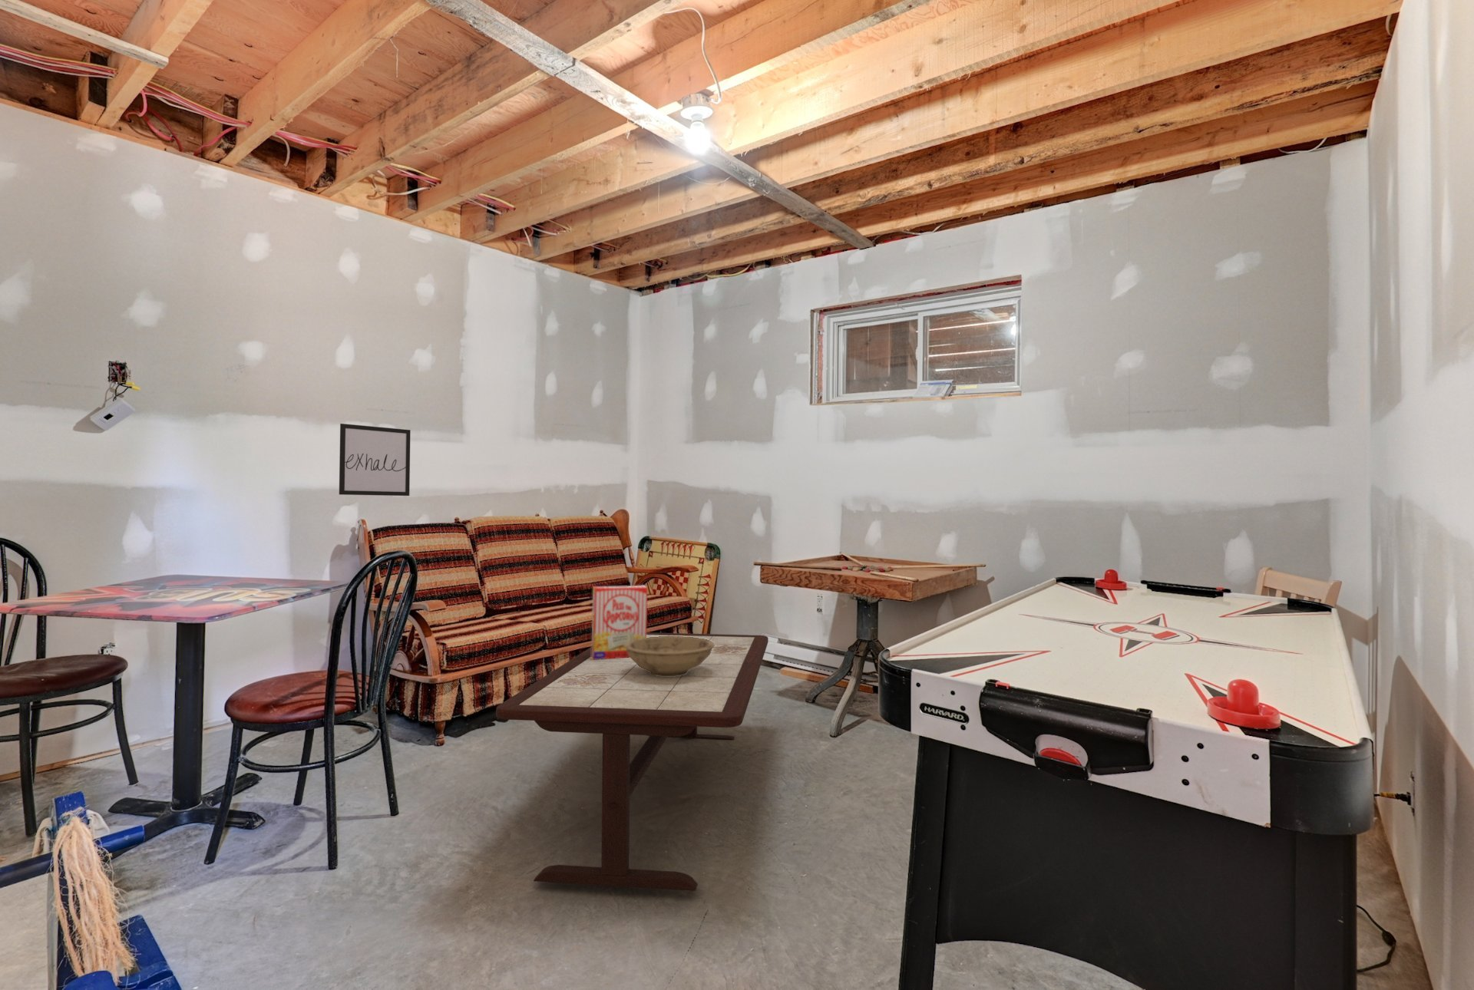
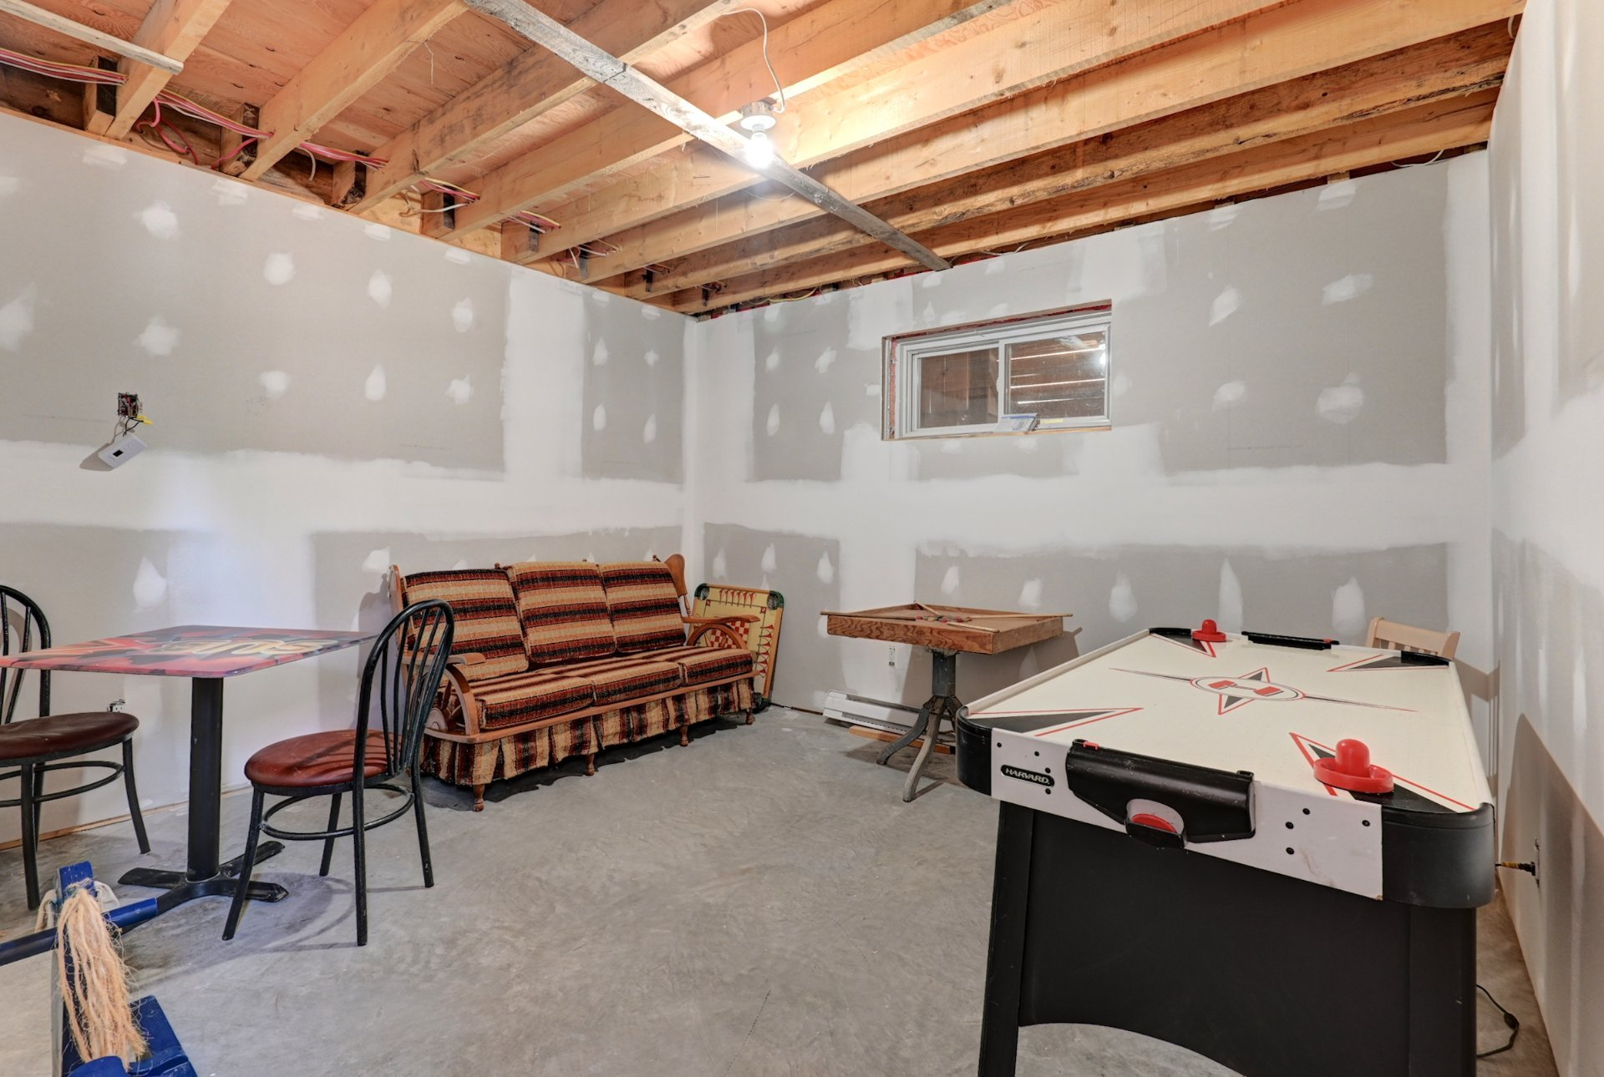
- wall art (376, 461)
- coffee table (661, 730)
- bowl (668, 657)
- board games (619, 620)
